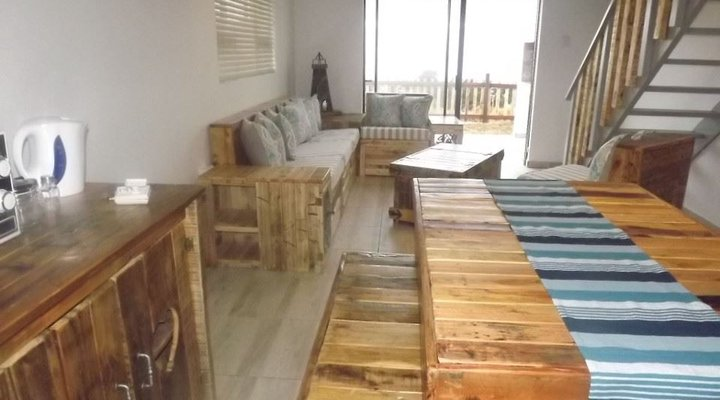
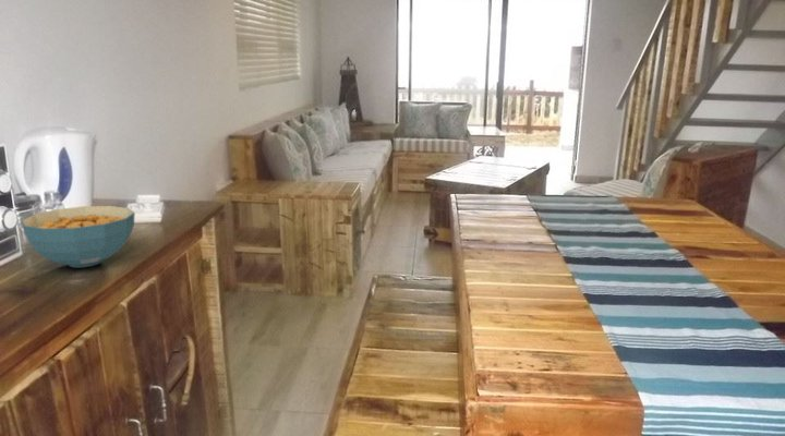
+ cereal bowl (82, 240)
